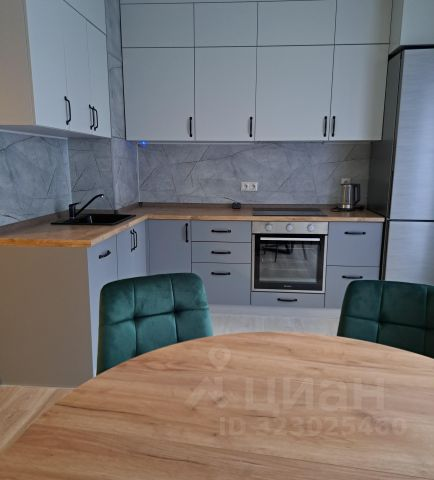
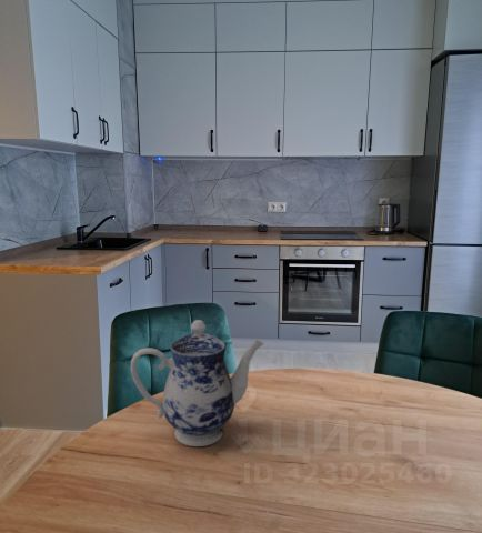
+ teapot (199, 378)
